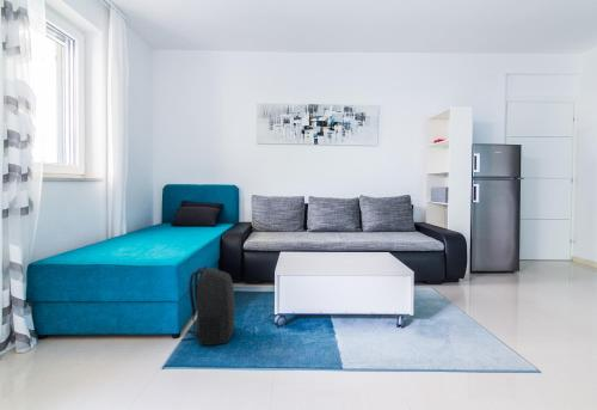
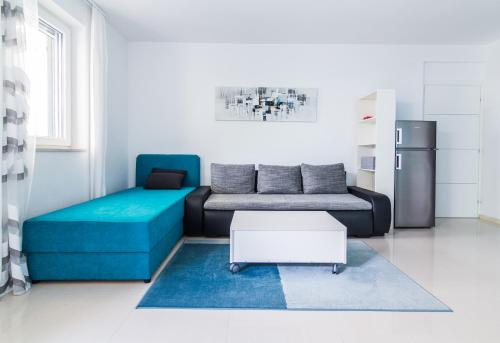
- backpack (209, 300)
